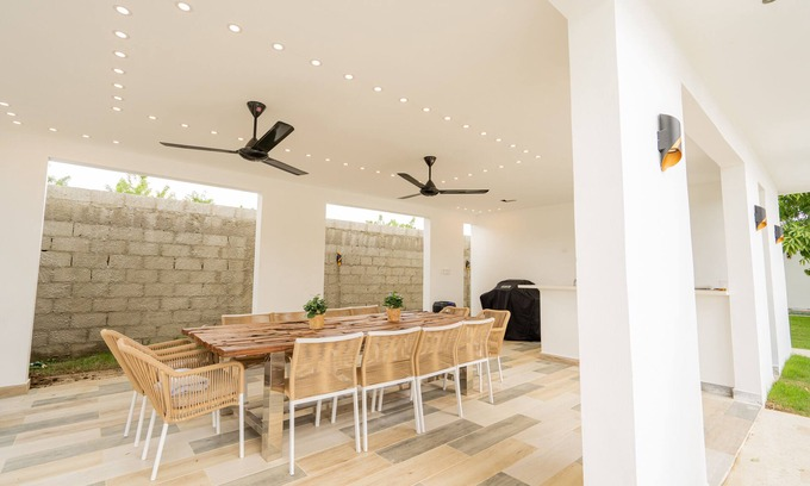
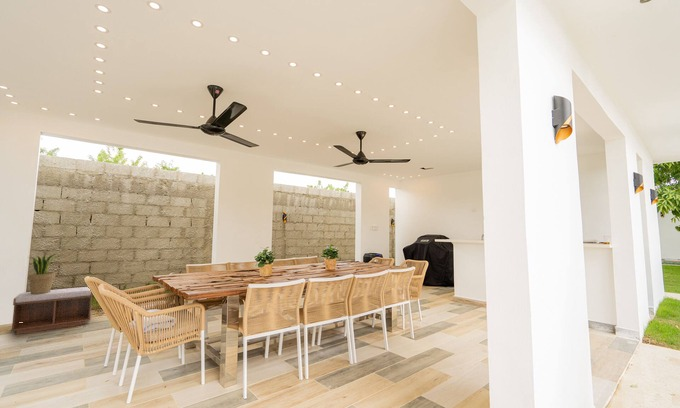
+ potted plant (43, 272)
+ bench (55, 308)
